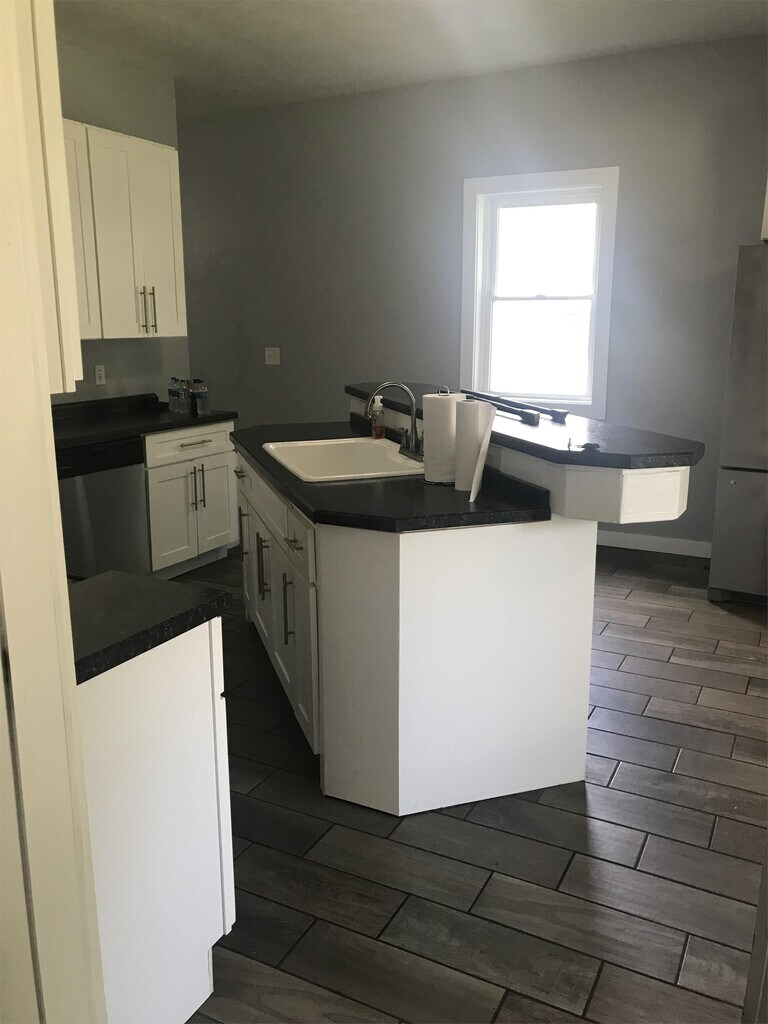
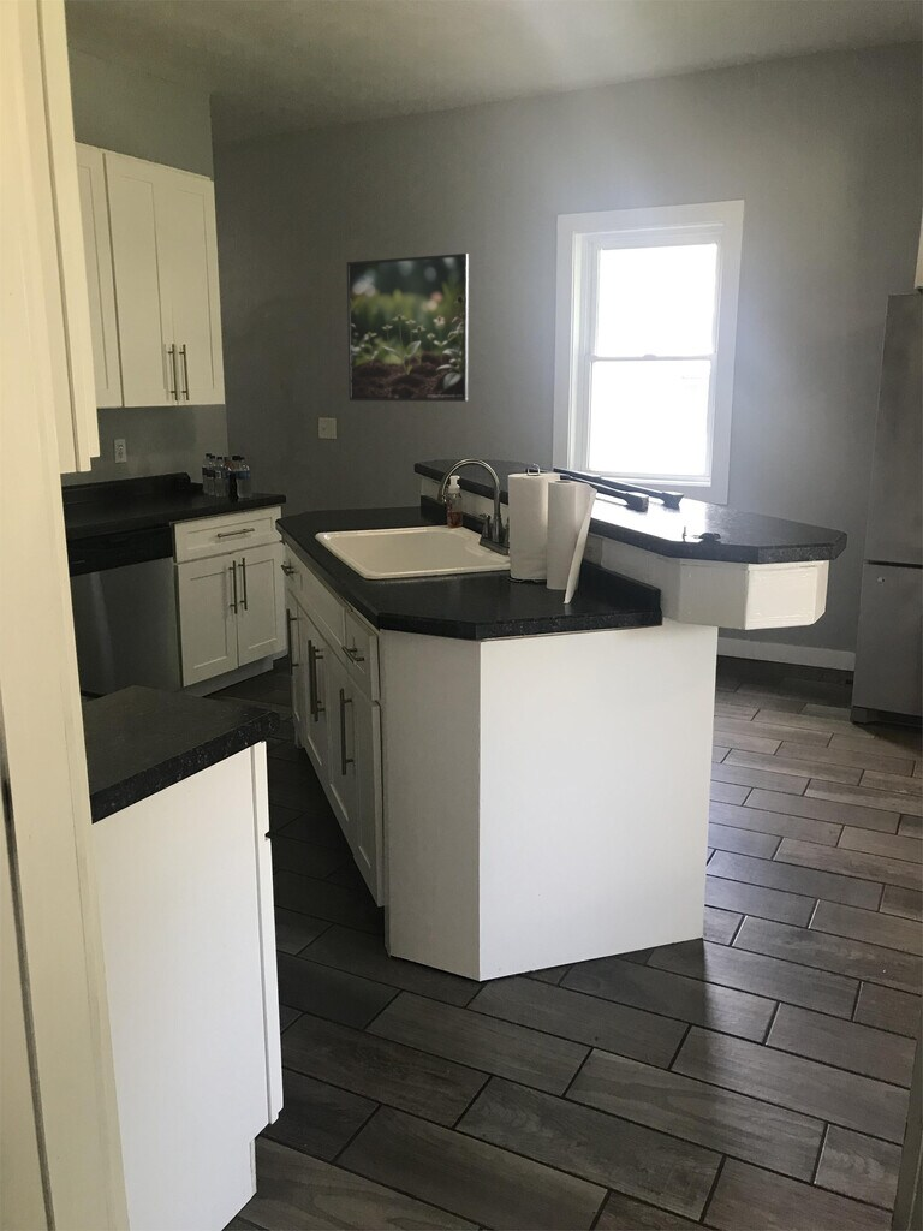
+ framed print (406, 331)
